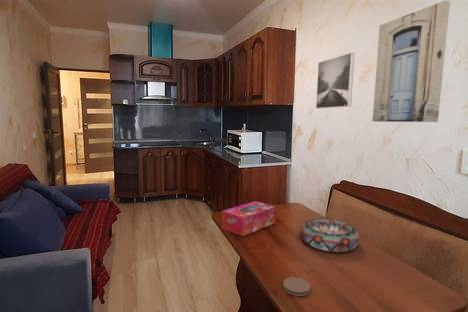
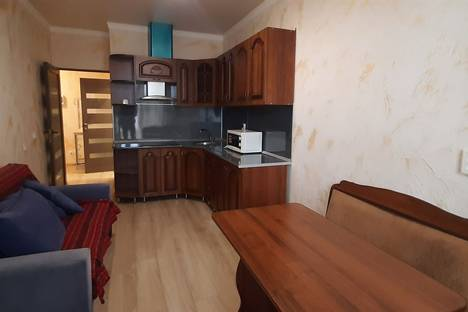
- tissue box (249, 217)
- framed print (333, 83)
- coaster (296, 286)
- wall art (406, 69)
- decorative bowl (329, 234)
